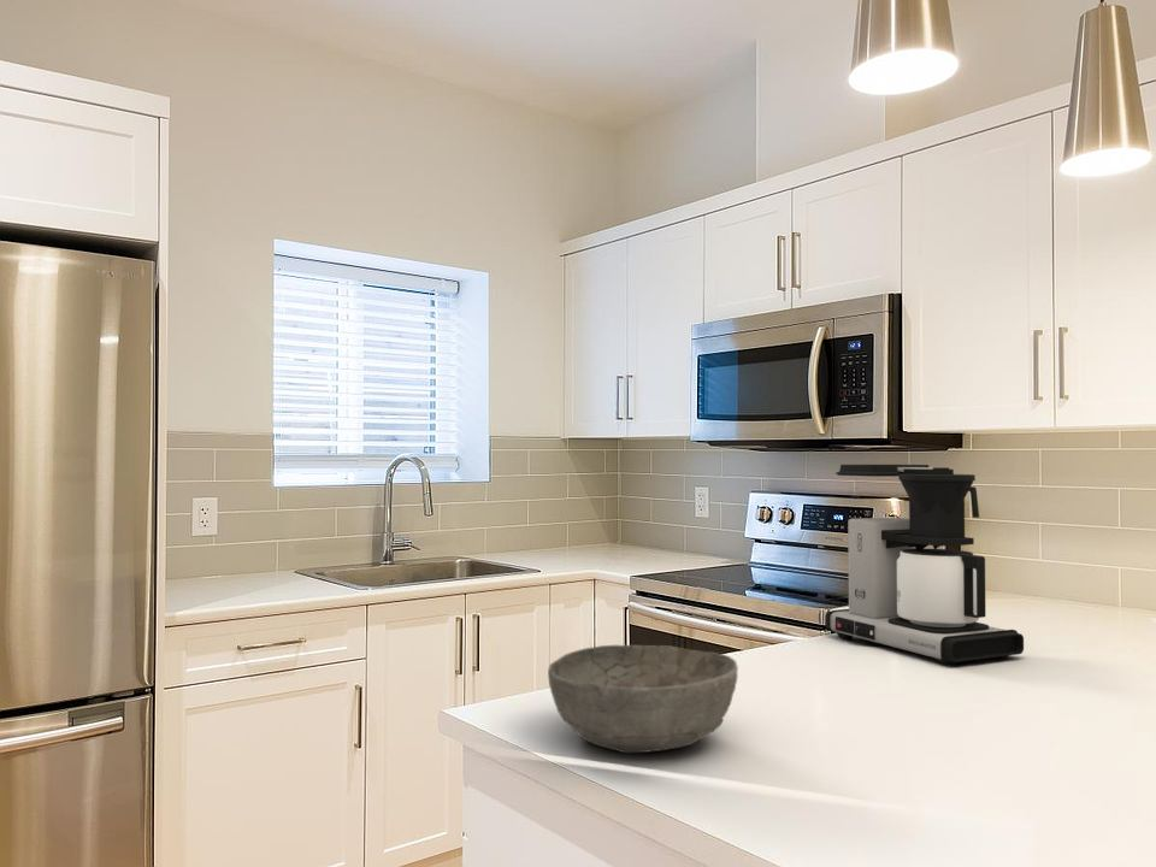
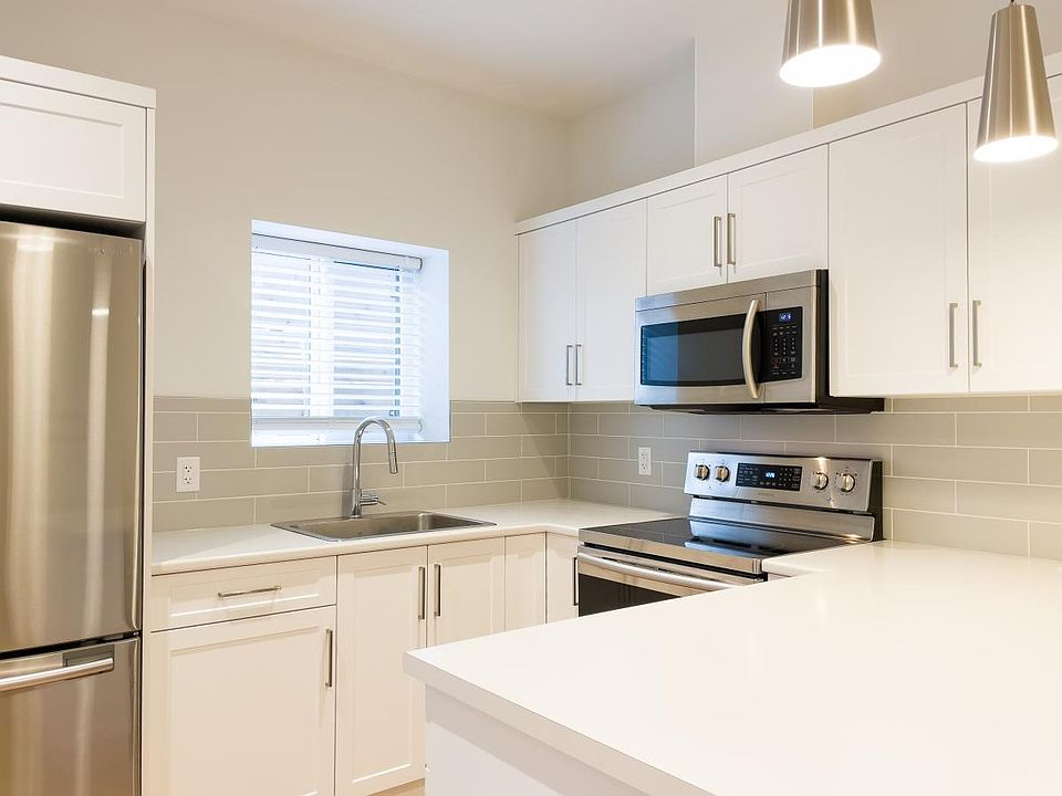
- coffee maker (916, 556)
- bowl (642, 700)
